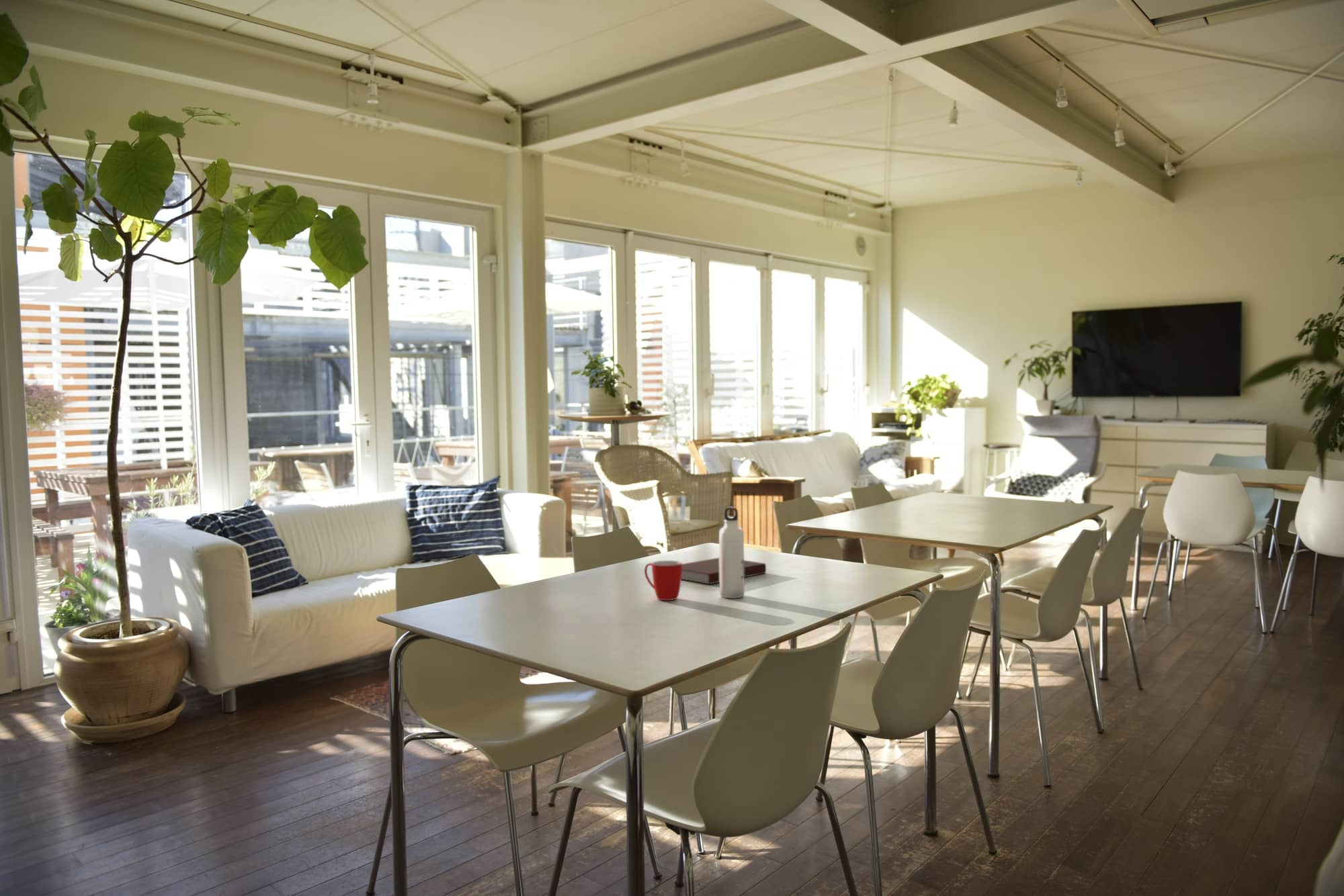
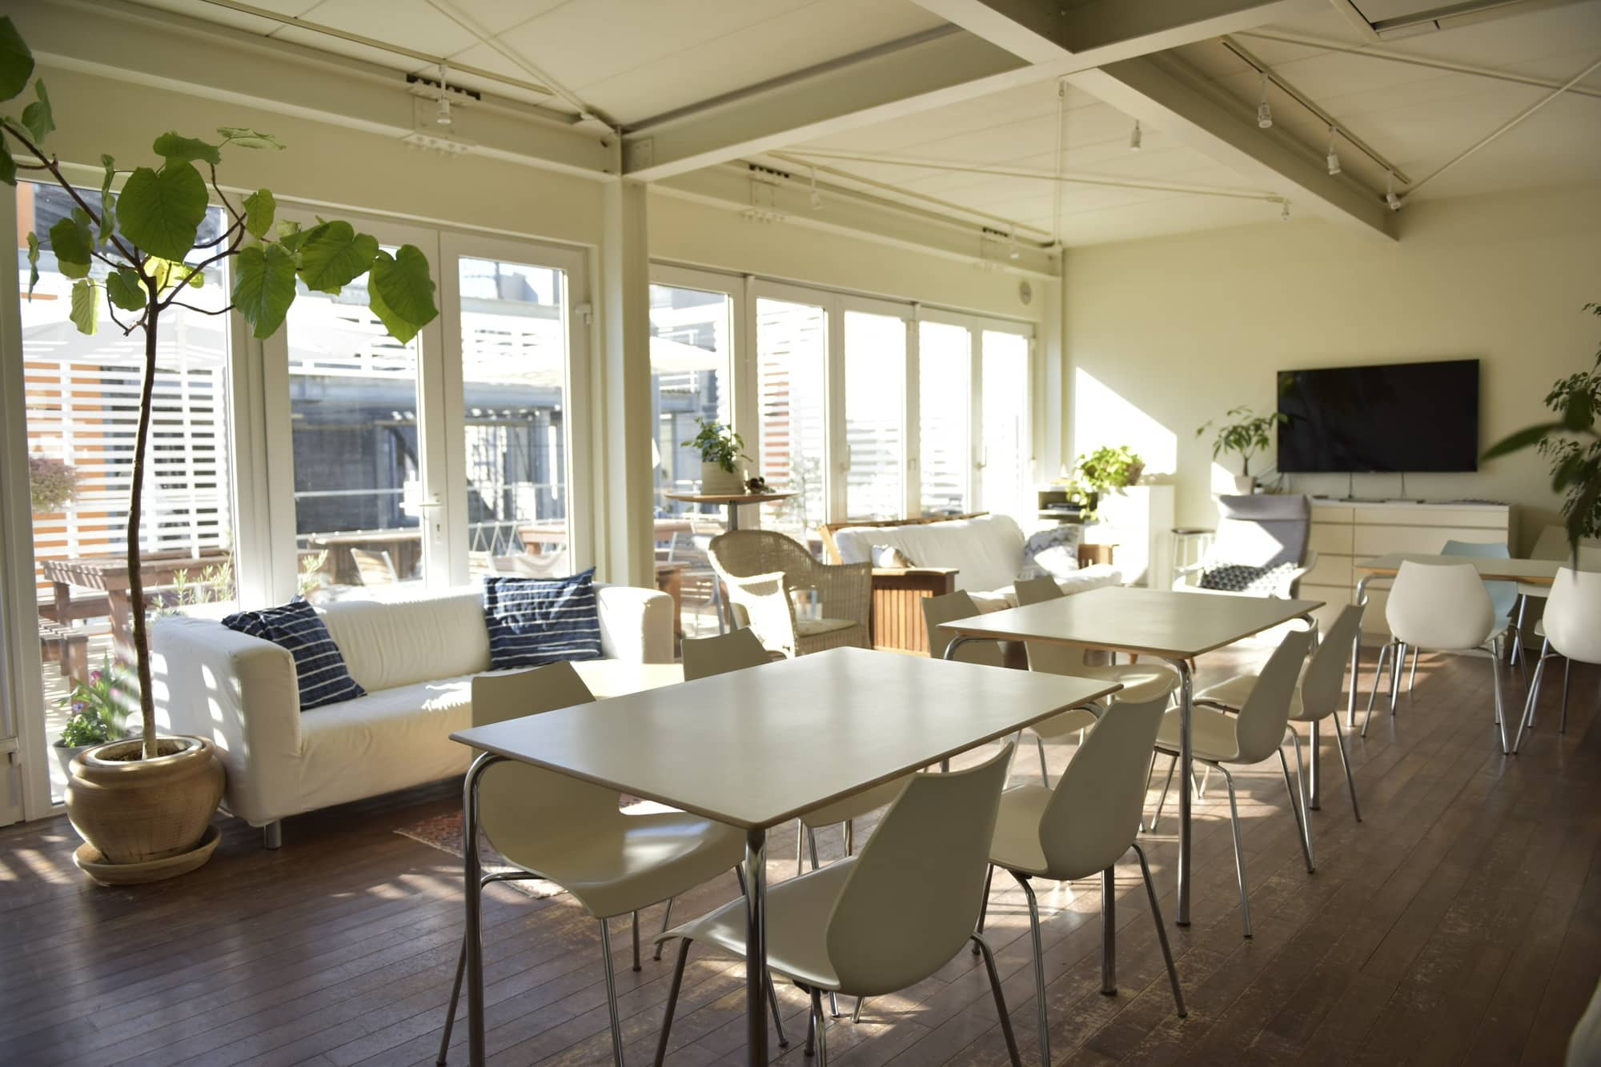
- mug (662, 580)
- water bottle (731, 551)
- notebook (716, 570)
